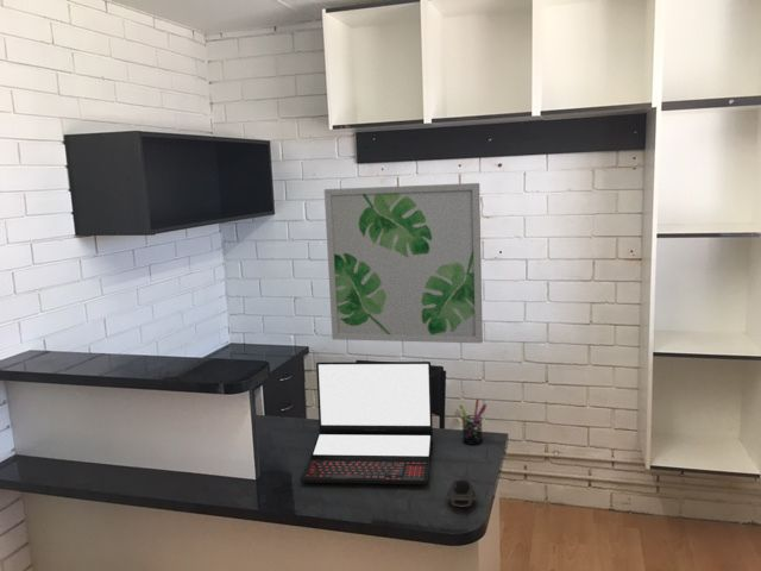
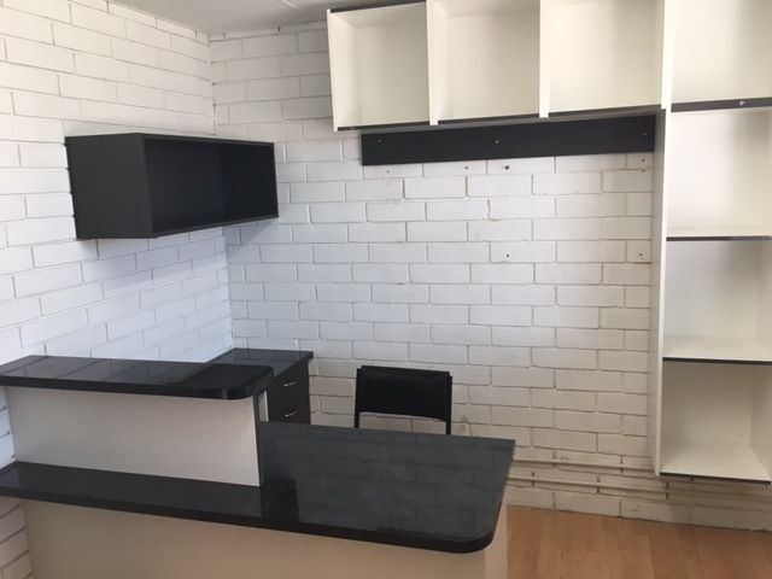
- laptop (367, 420)
- computer mouse (461, 491)
- pen holder (470, 420)
- wall art (402, 264)
